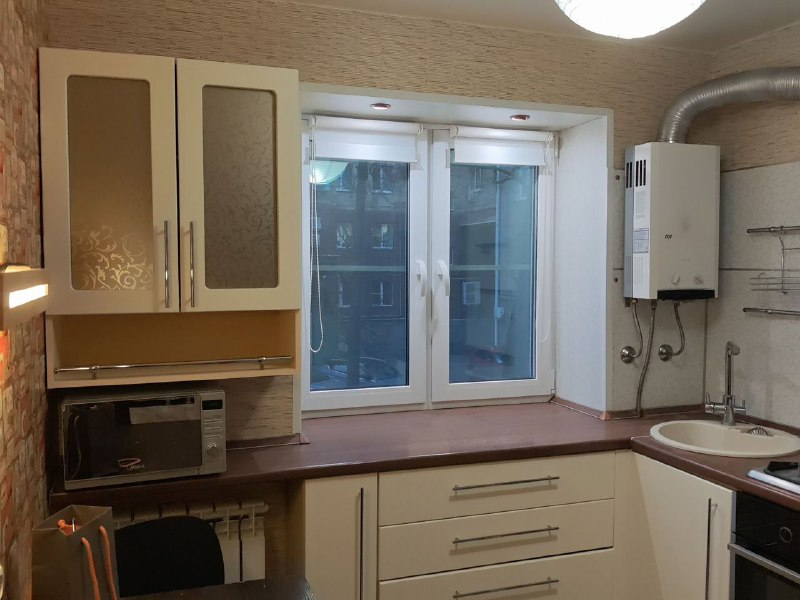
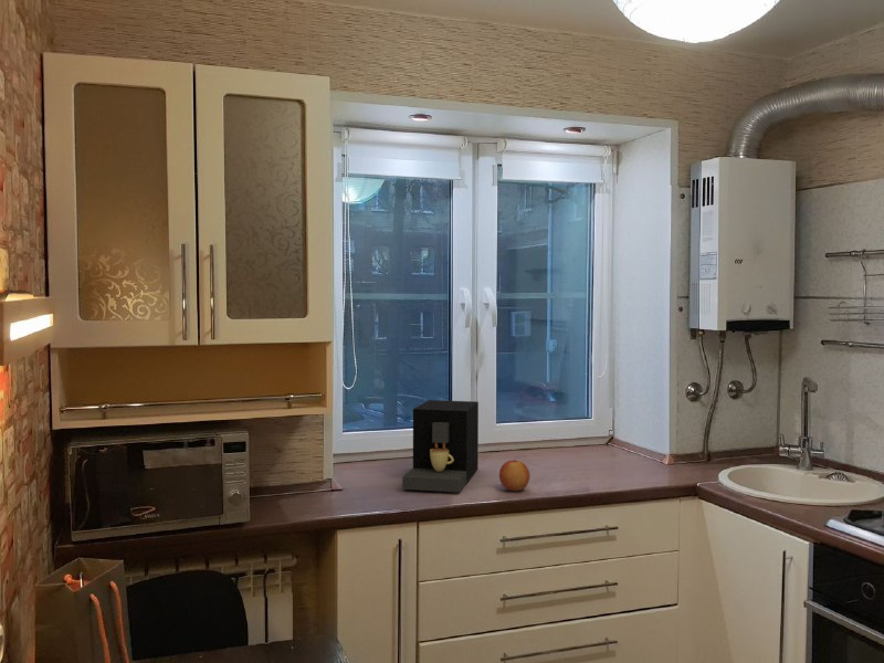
+ coffee maker (442, 443)
+ apple (514, 473)
